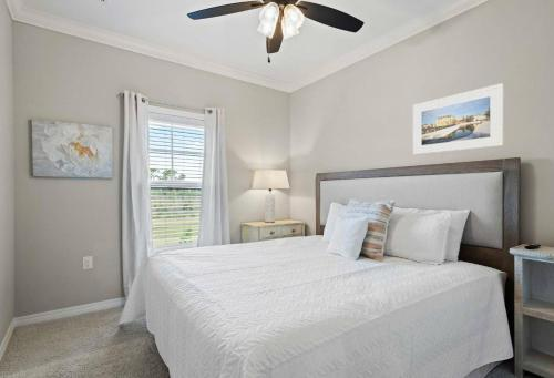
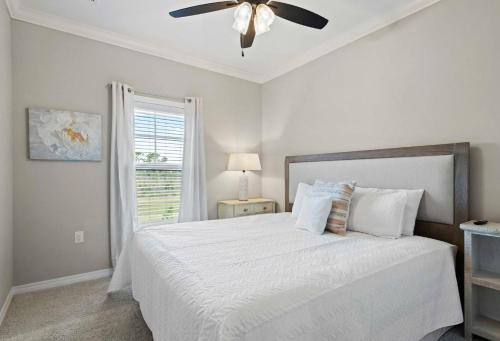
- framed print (452, 123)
